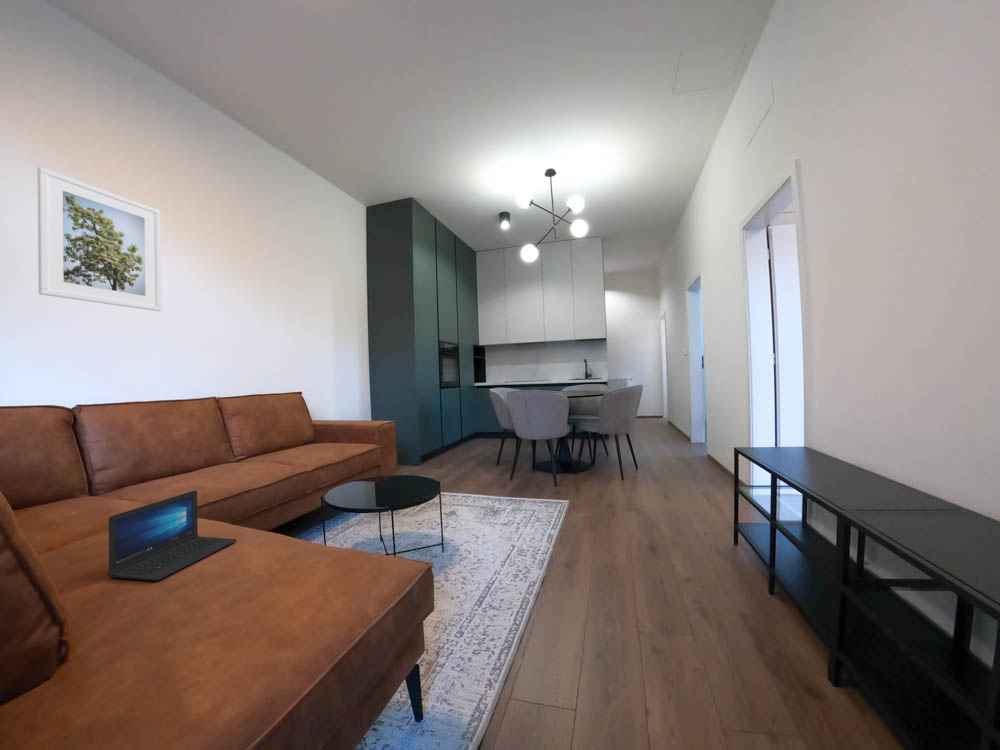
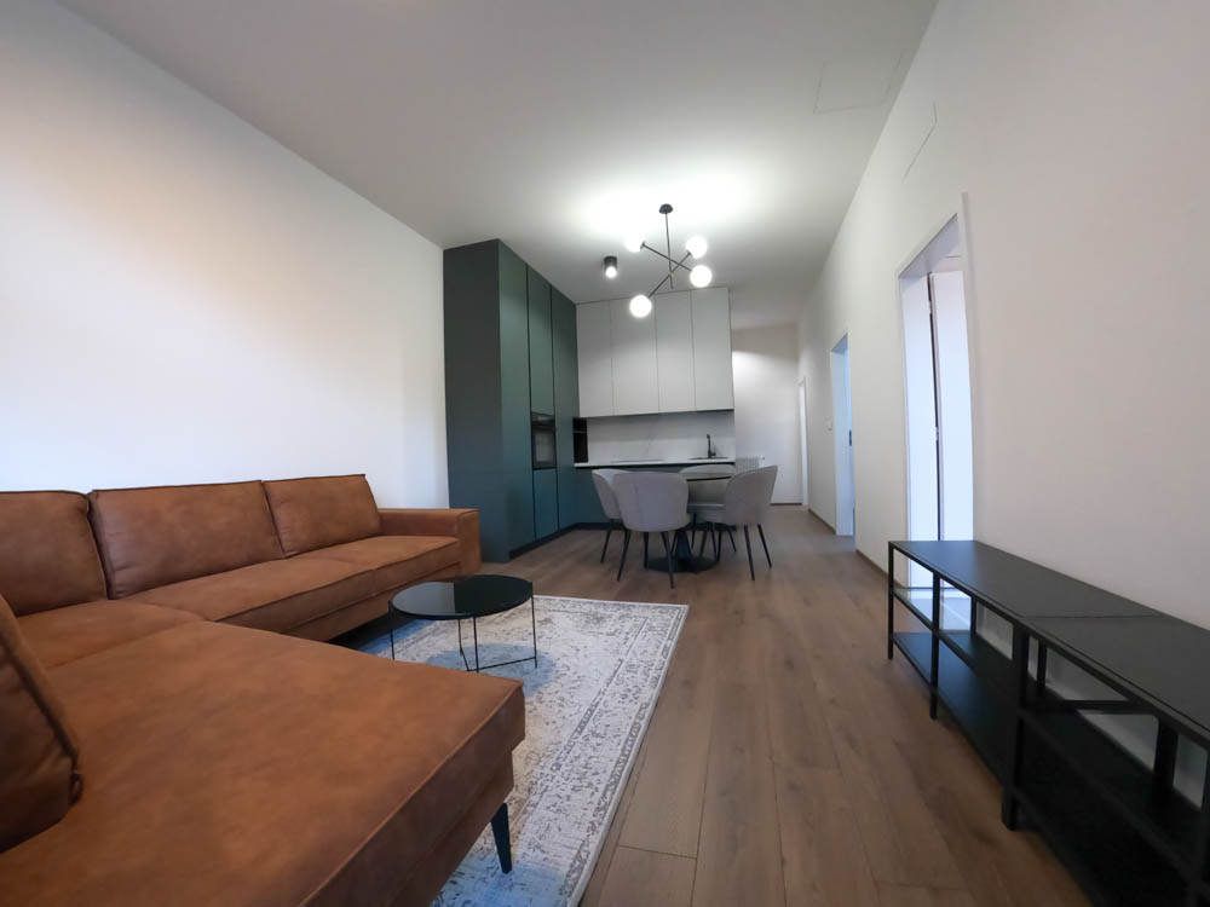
- laptop (178, 530)
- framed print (106, 247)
